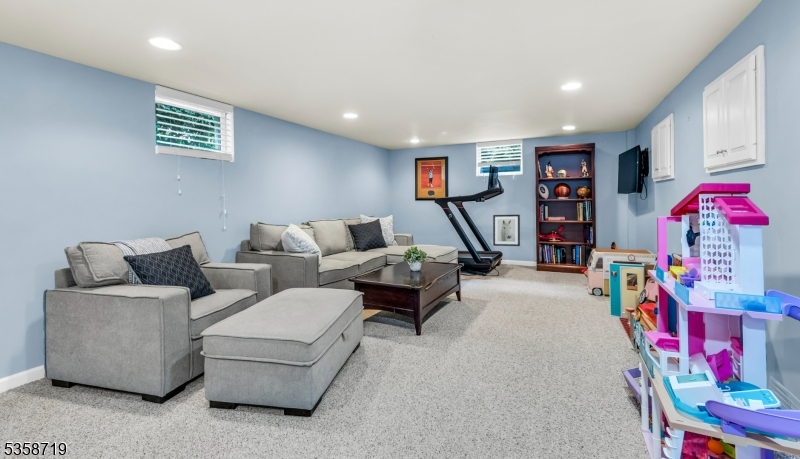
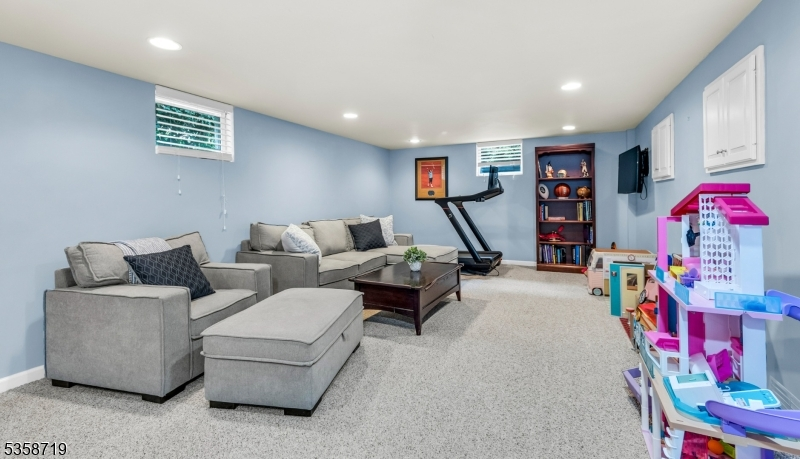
- wall art (506, 230)
